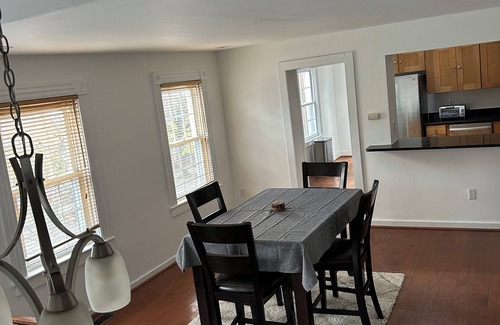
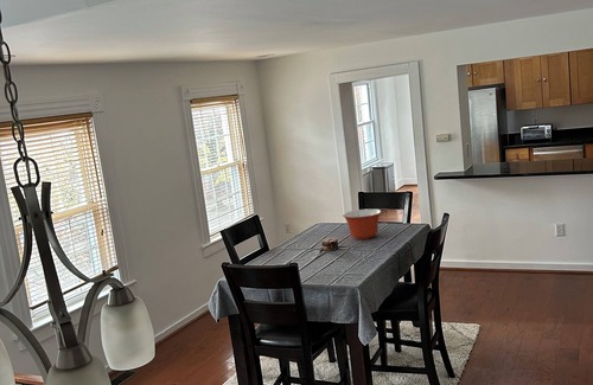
+ mixing bowl (363, 224)
